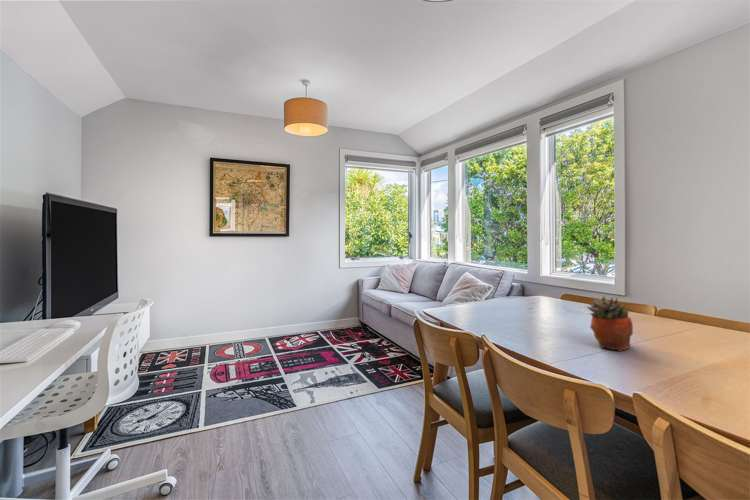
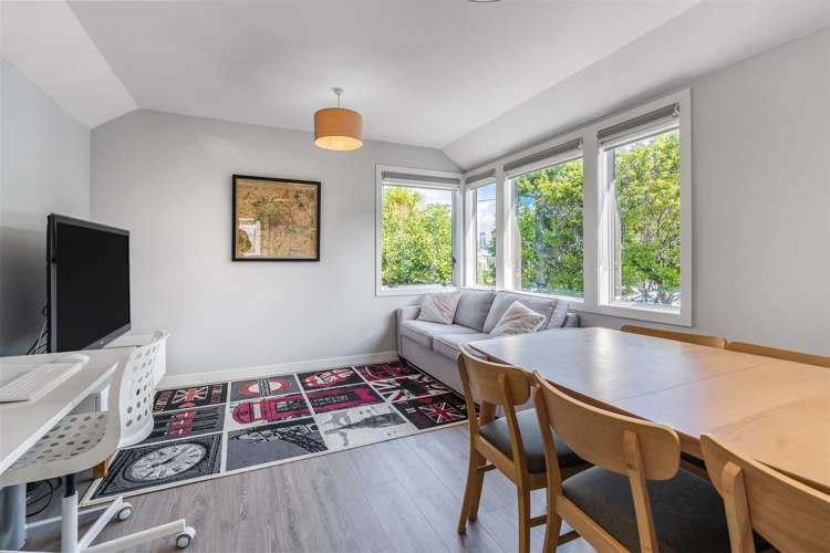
- succulent planter (610, 320)
